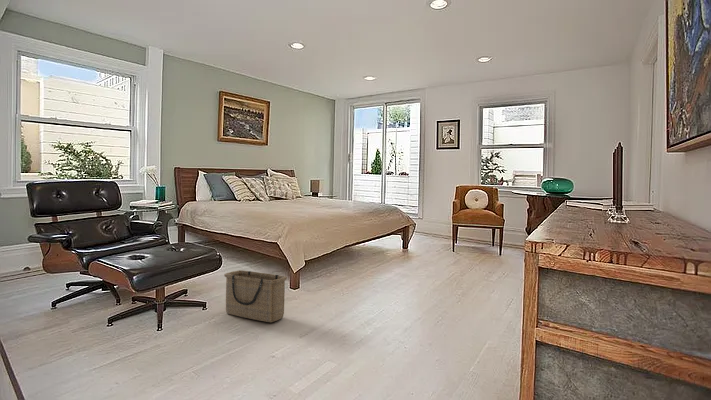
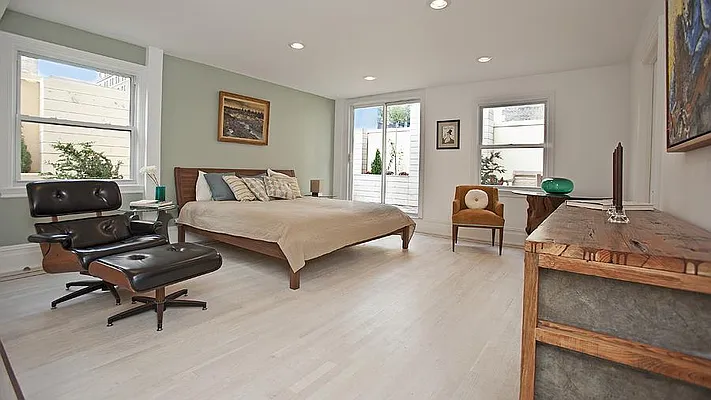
- basket (254, 295)
